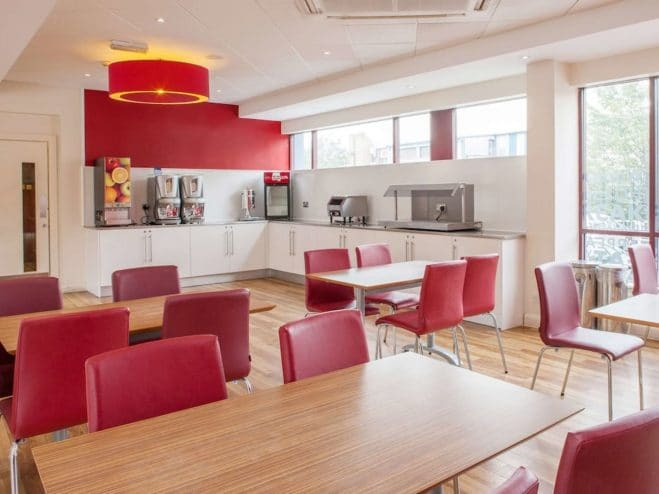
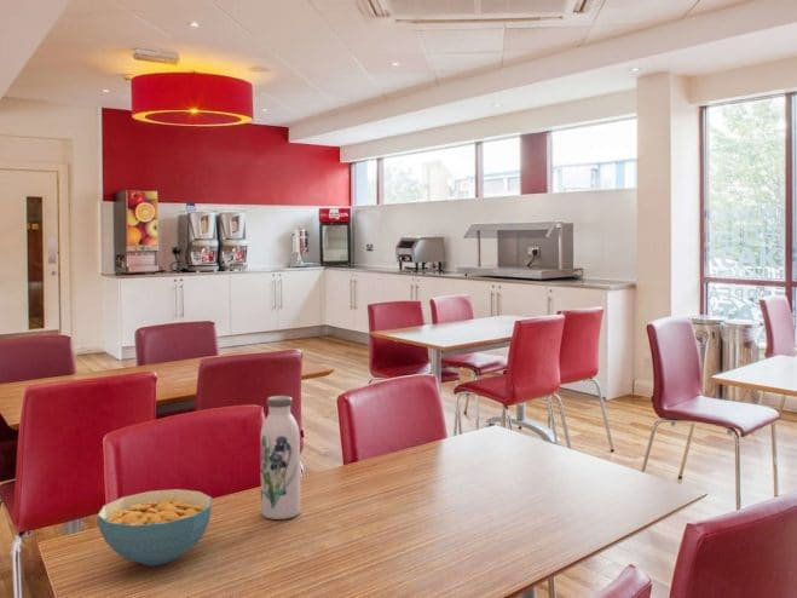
+ cereal bowl (157, 531)
+ water bottle (279, 454)
